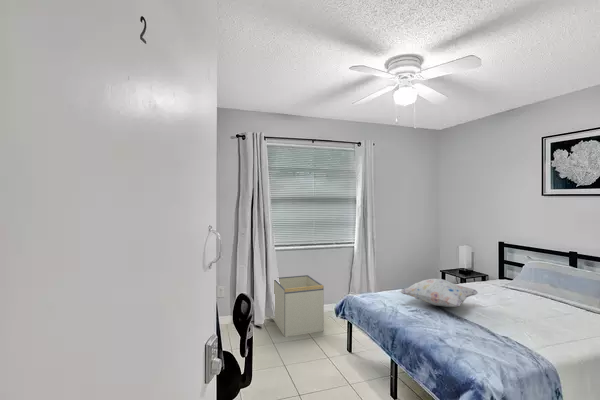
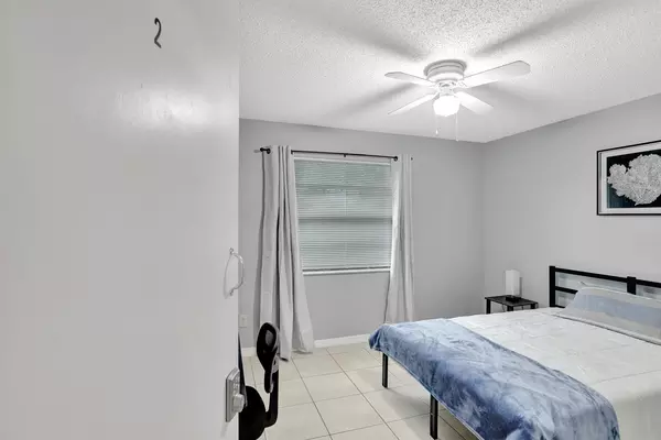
- storage bin (297, 303)
- decorative pillow (438, 292)
